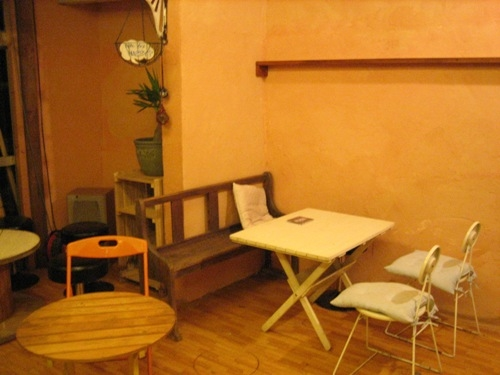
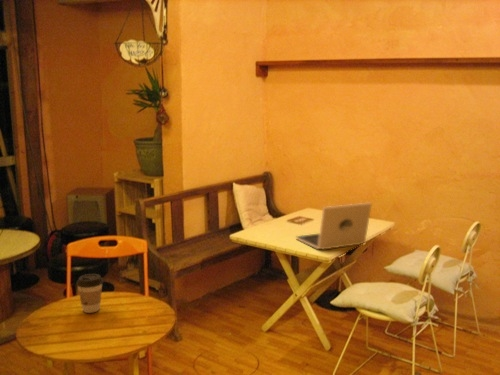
+ coffee cup (90, 293)
+ laptop (332, 221)
